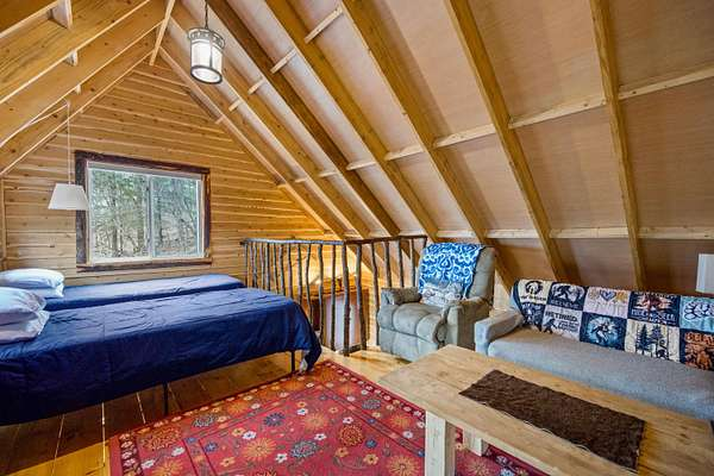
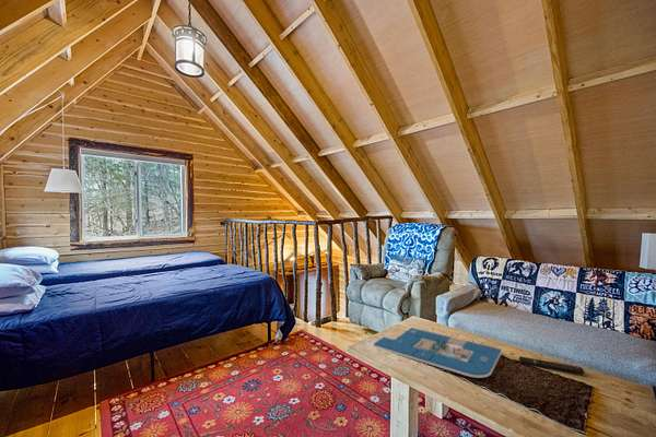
+ board game (435, 344)
+ remote control (550, 365)
